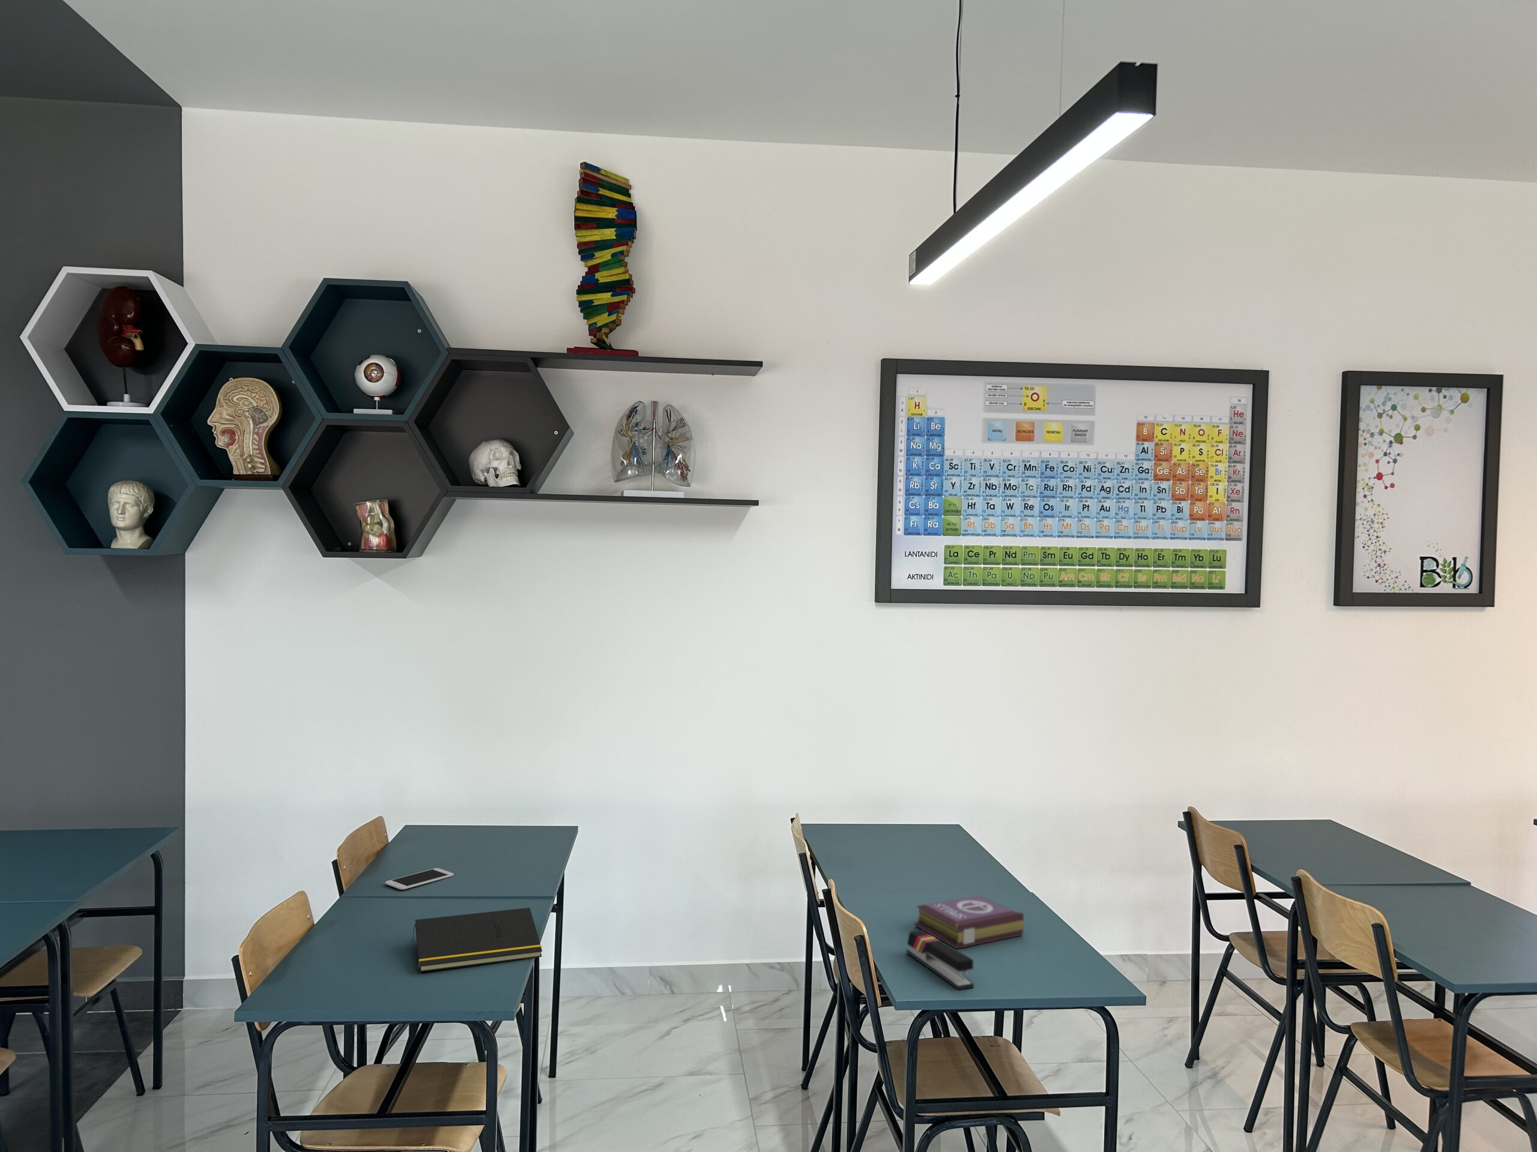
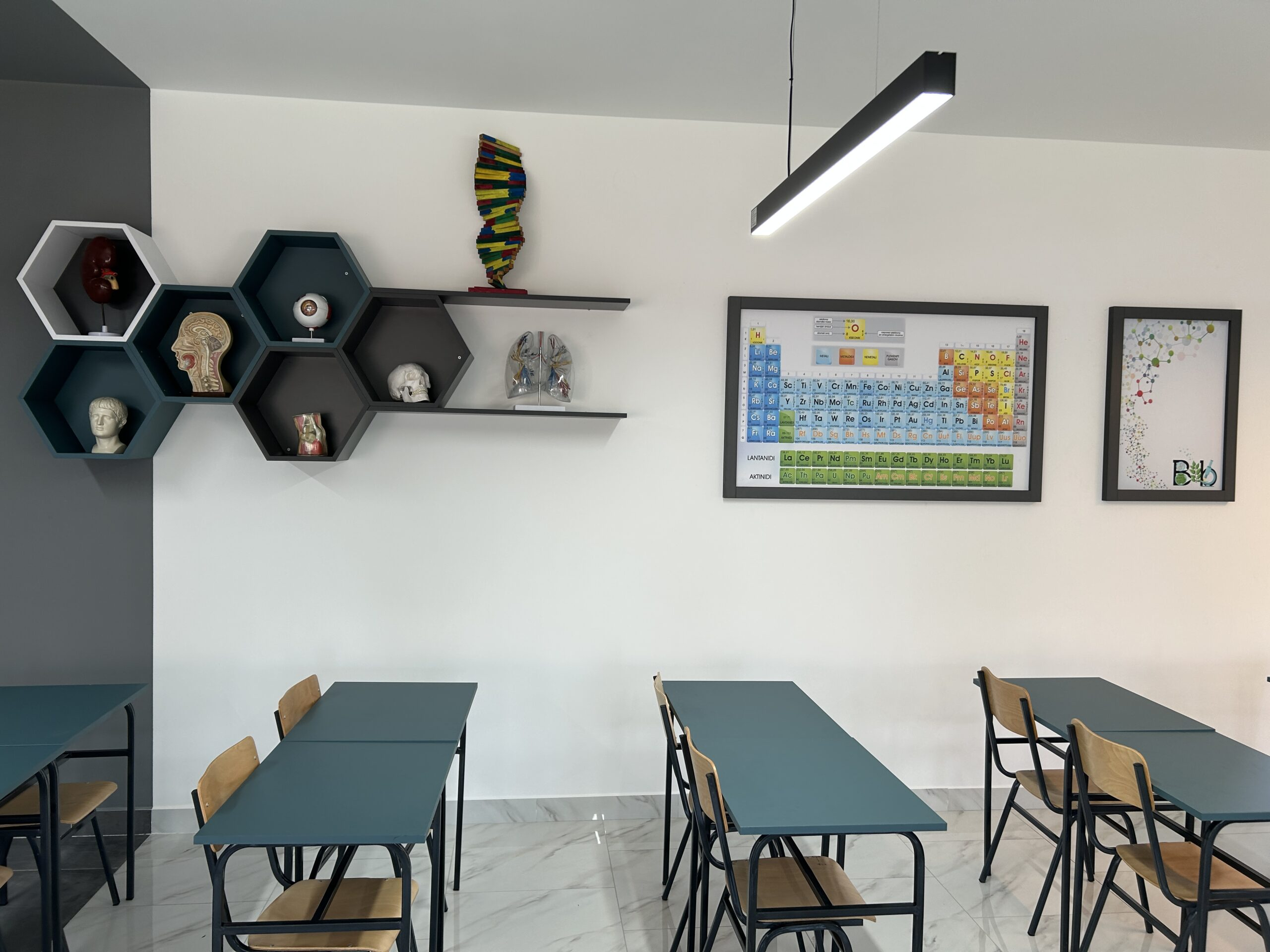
- book (969, 918)
- smartphone (420, 879)
- stapler (939, 956)
- notepad (477, 938)
